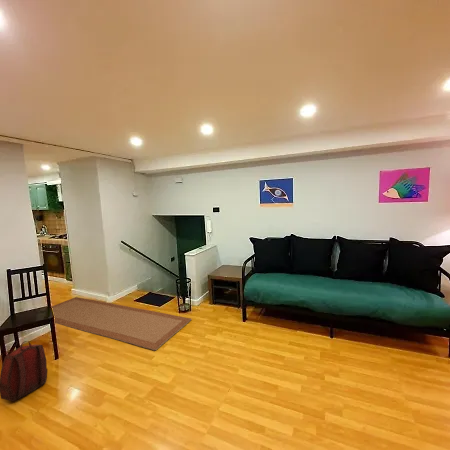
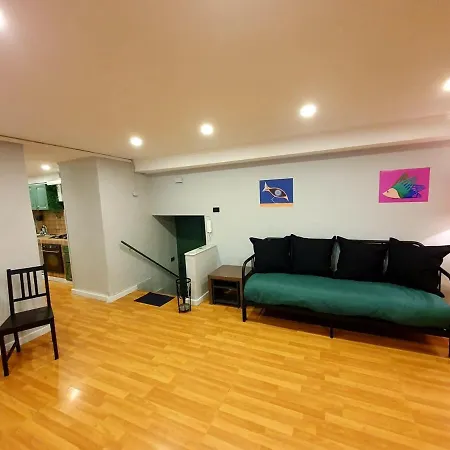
- backpack (23, 366)
- rug (106, 317)
